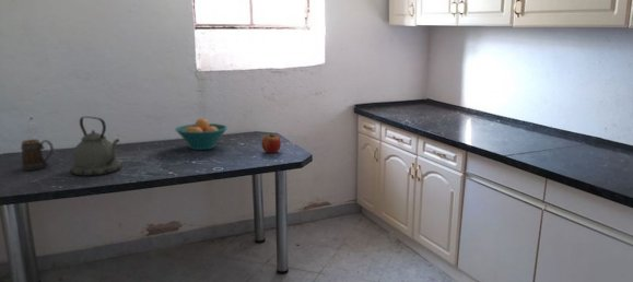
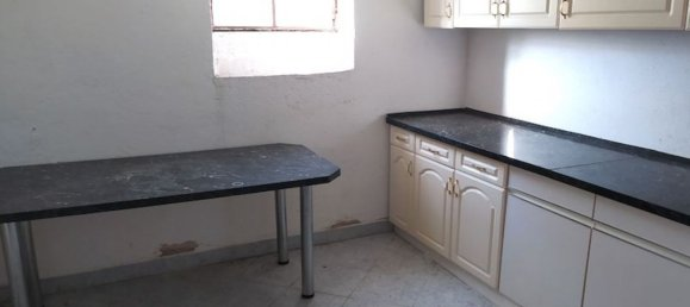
- fruit bowl (201, 132)
- mug (36, 154)
- apple (271, 142)
- kettle (97, 143)
